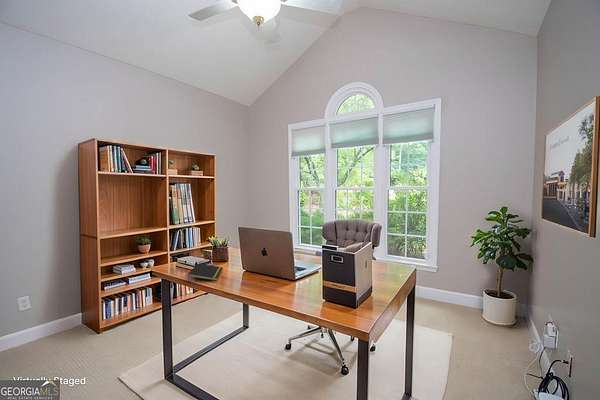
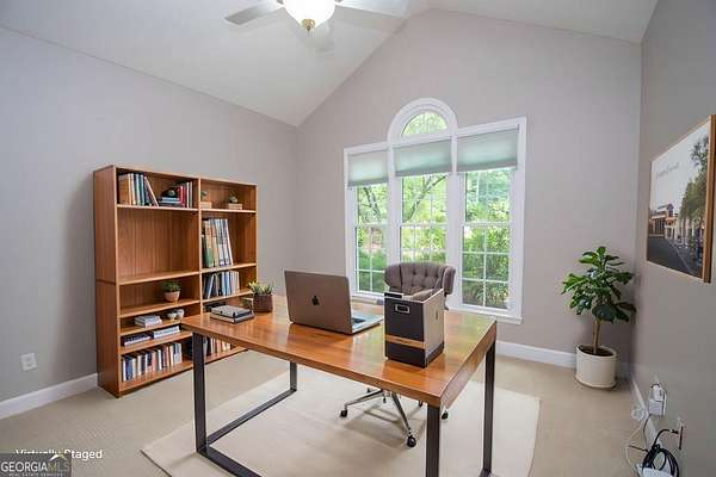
- notepad (206, 271)
